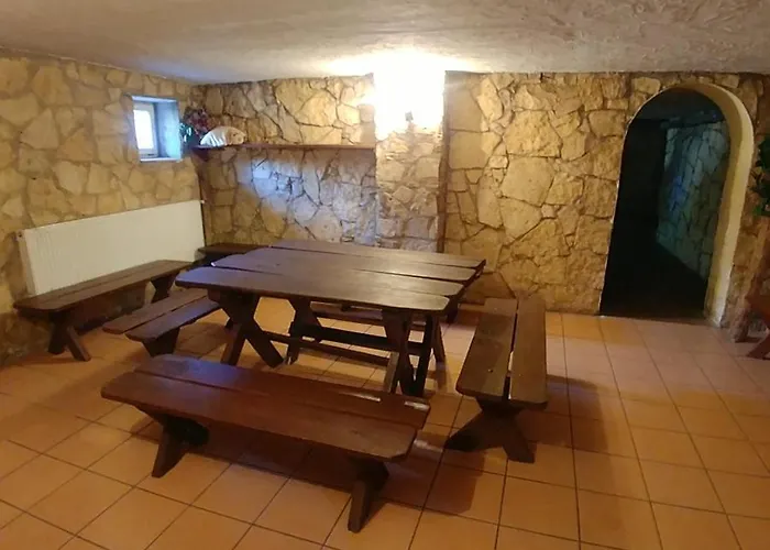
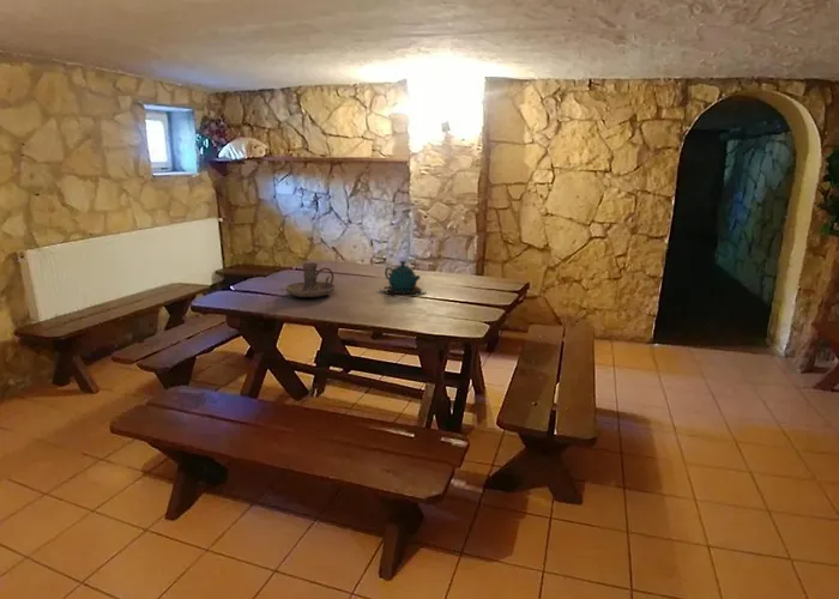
+ teapot (403, 274)
+ candle holder (314, 278)
